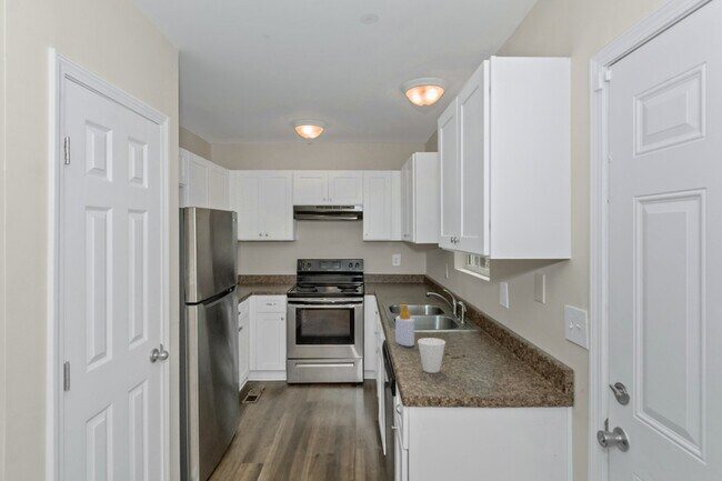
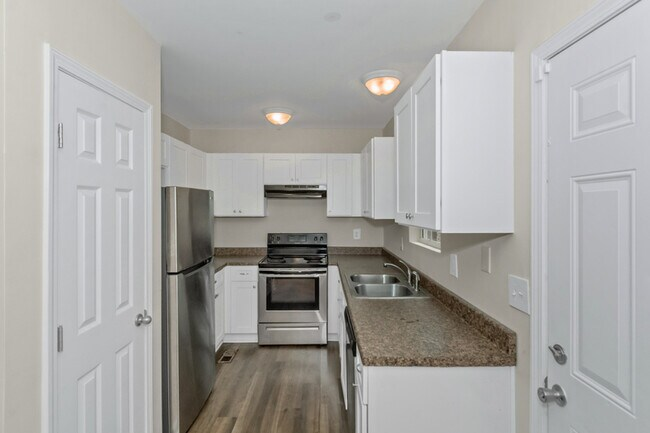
- cup (431, 355)
- soap bottle (404, 323)
